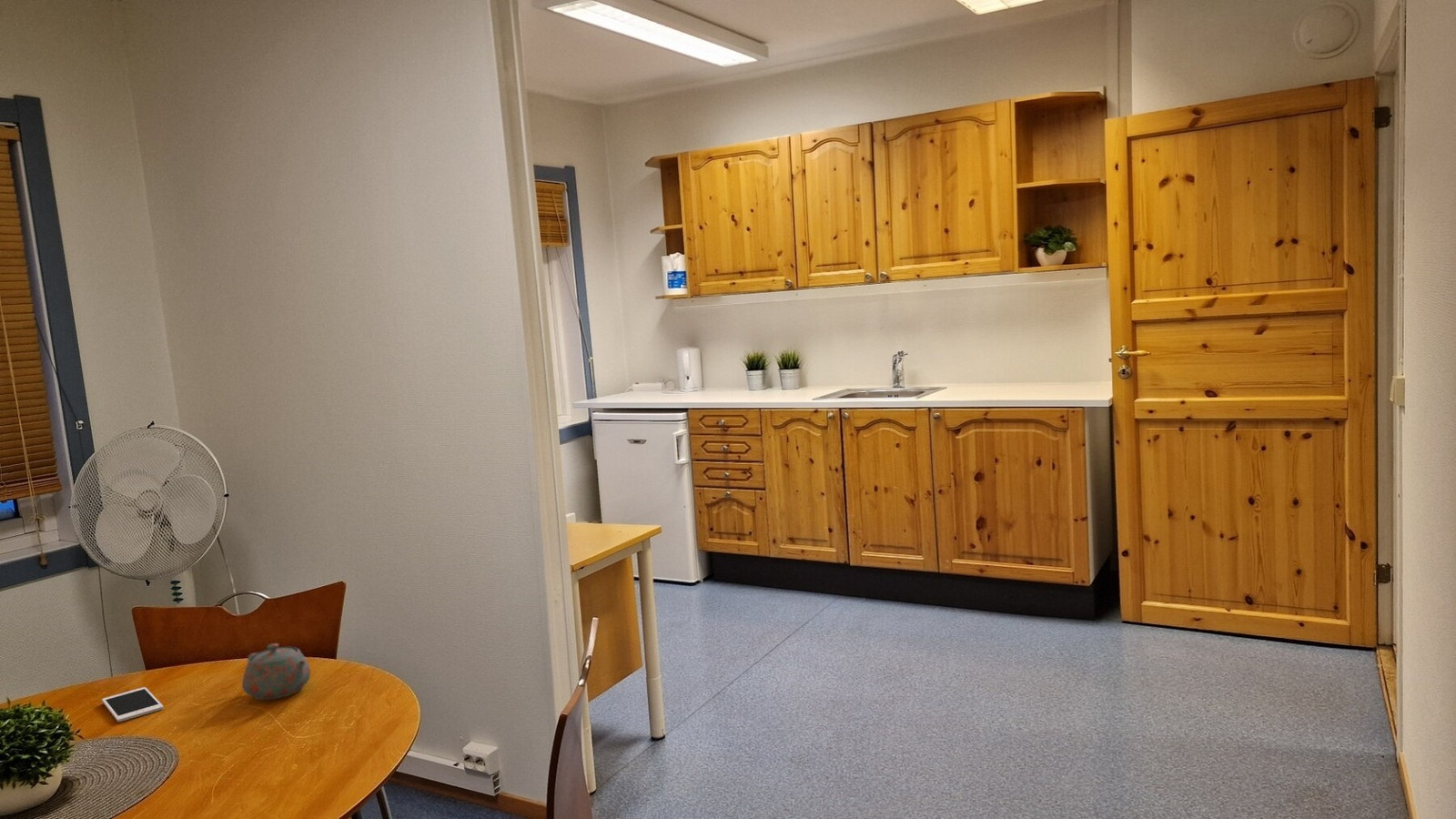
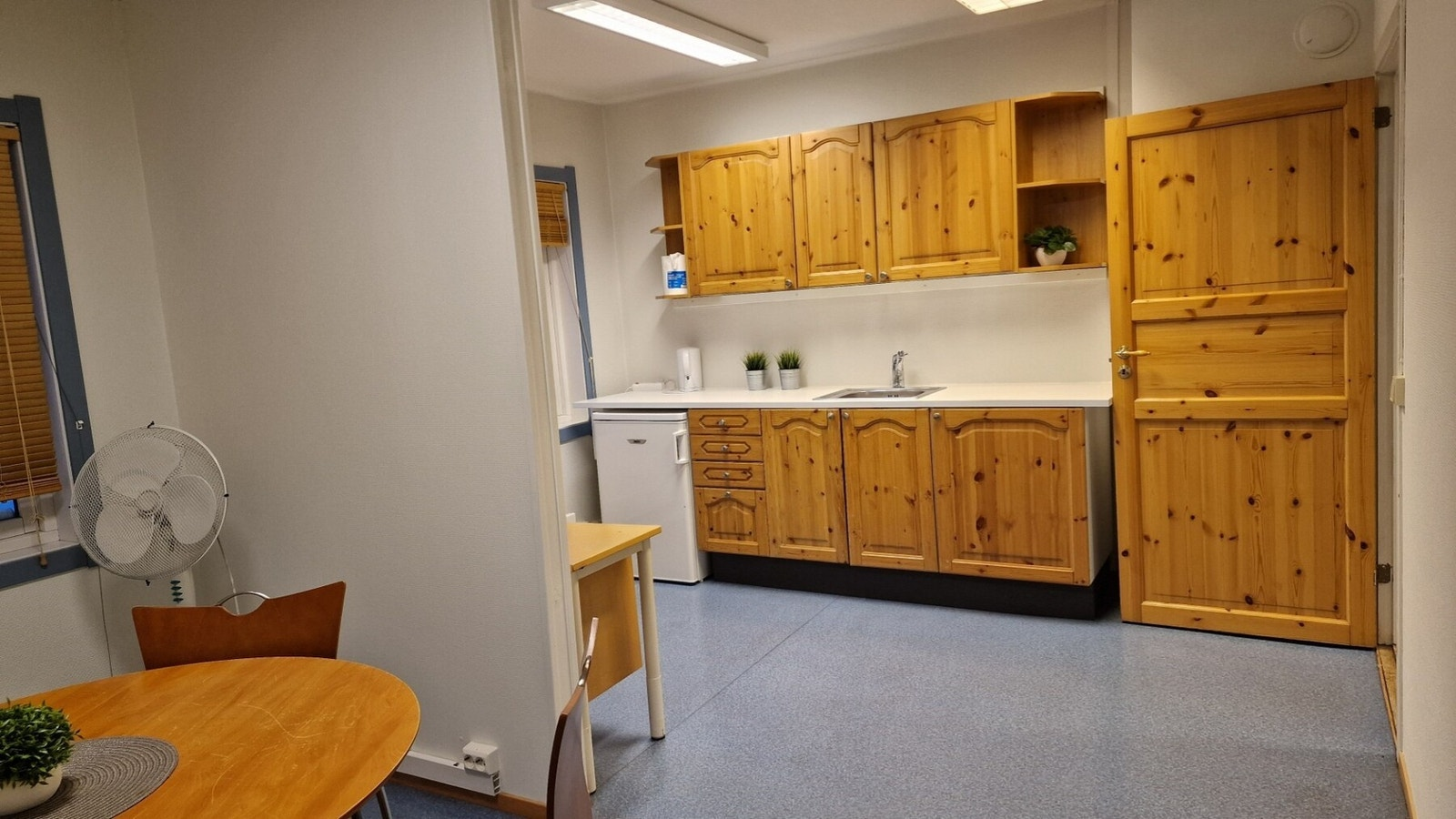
- cell phone (132, 703)
- teapot (278, 669)
